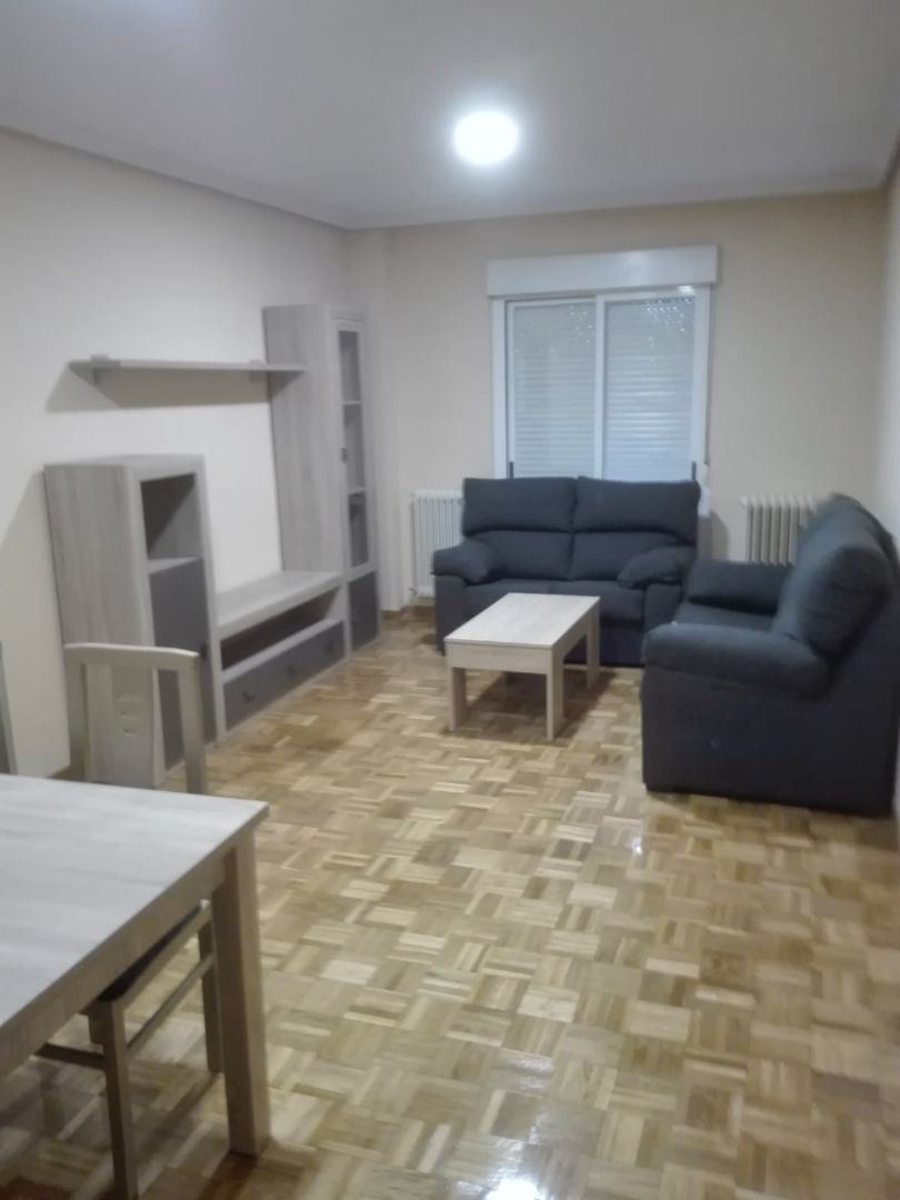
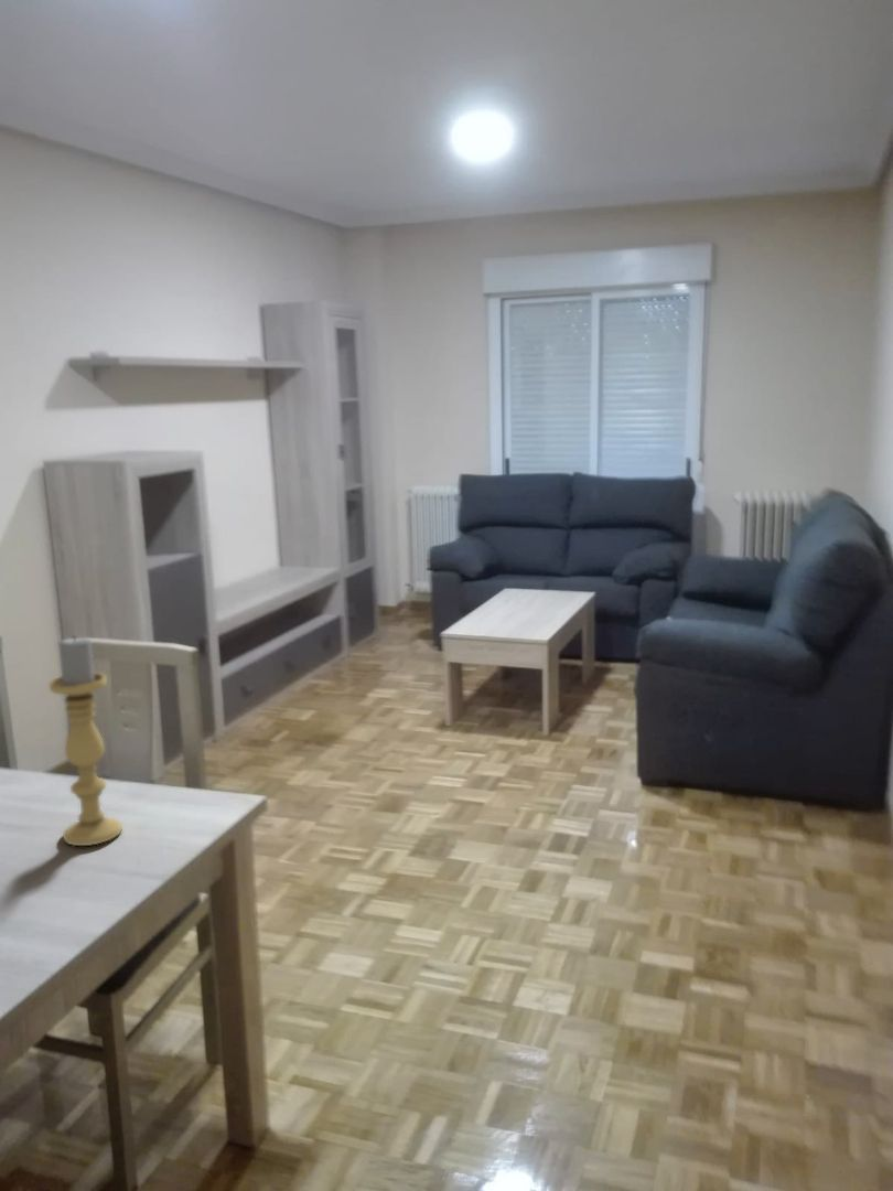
+ candle holder (83, 736)
